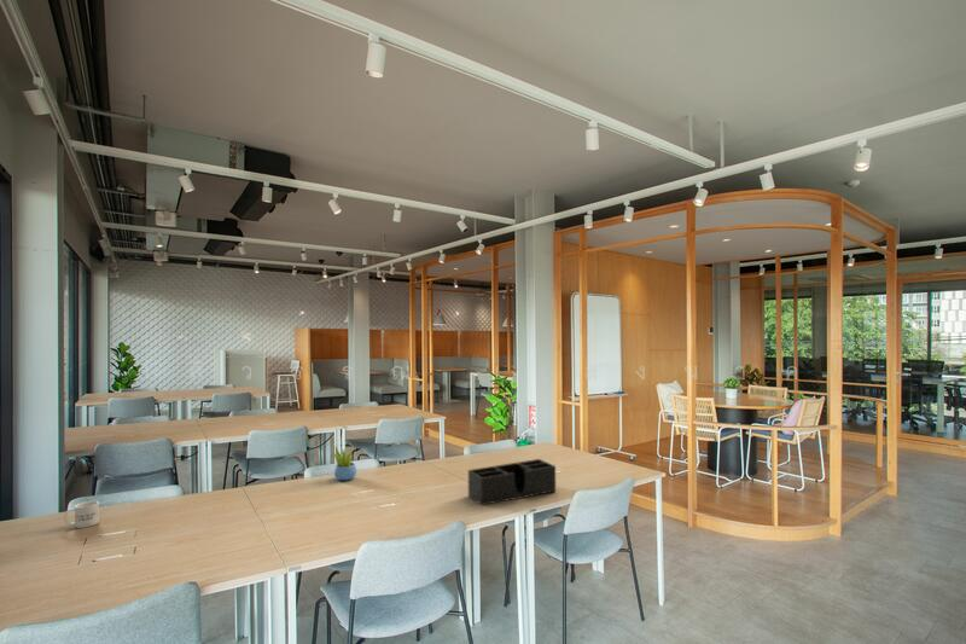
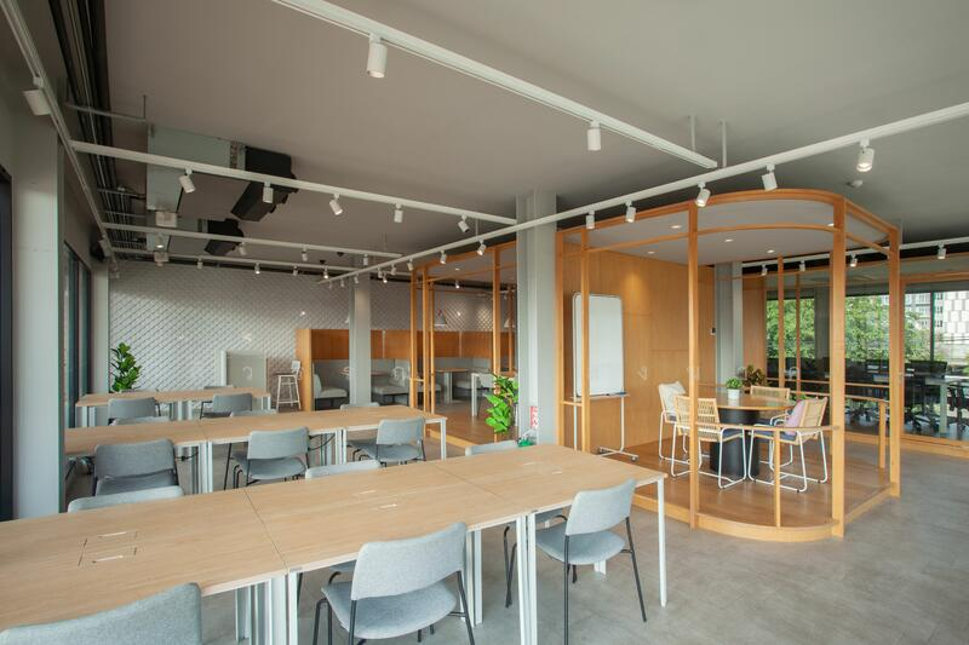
- desk organizer (512, 481)
- succulent plant (344, 462)
- mug (81, 515)
